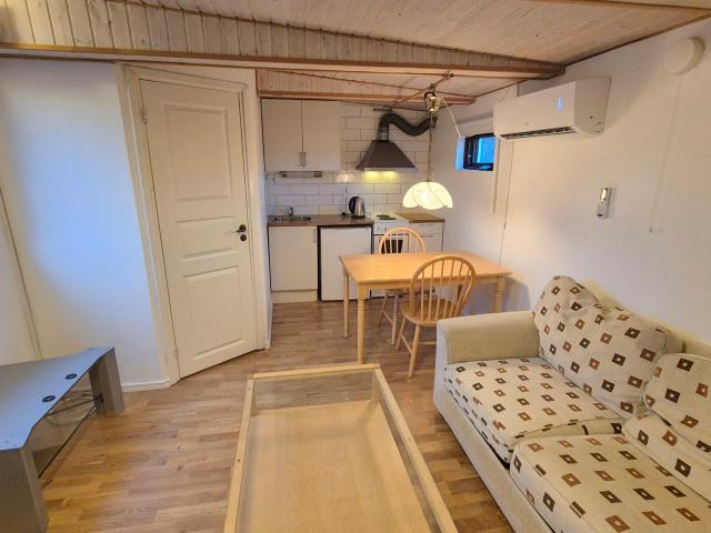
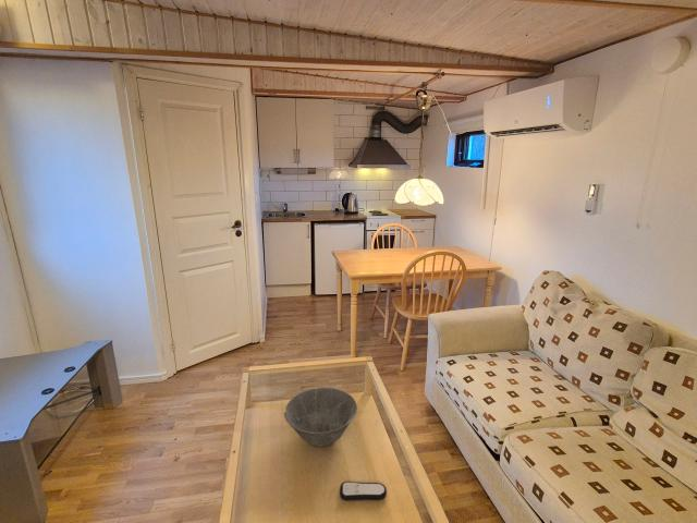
+ bowl (321, 422)
+ remote control (363, 490)
